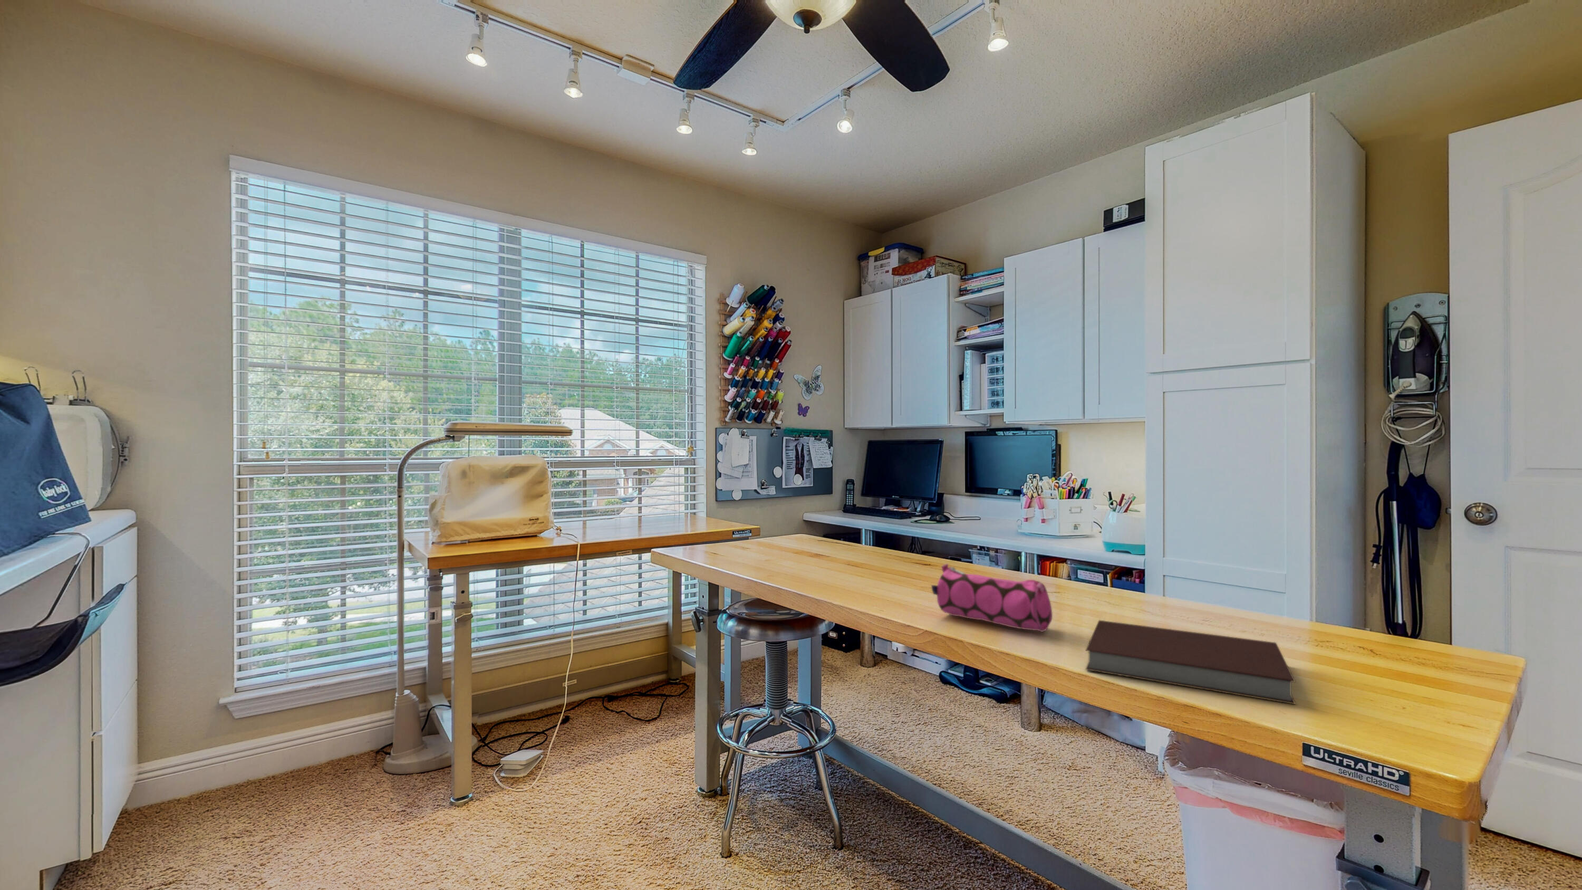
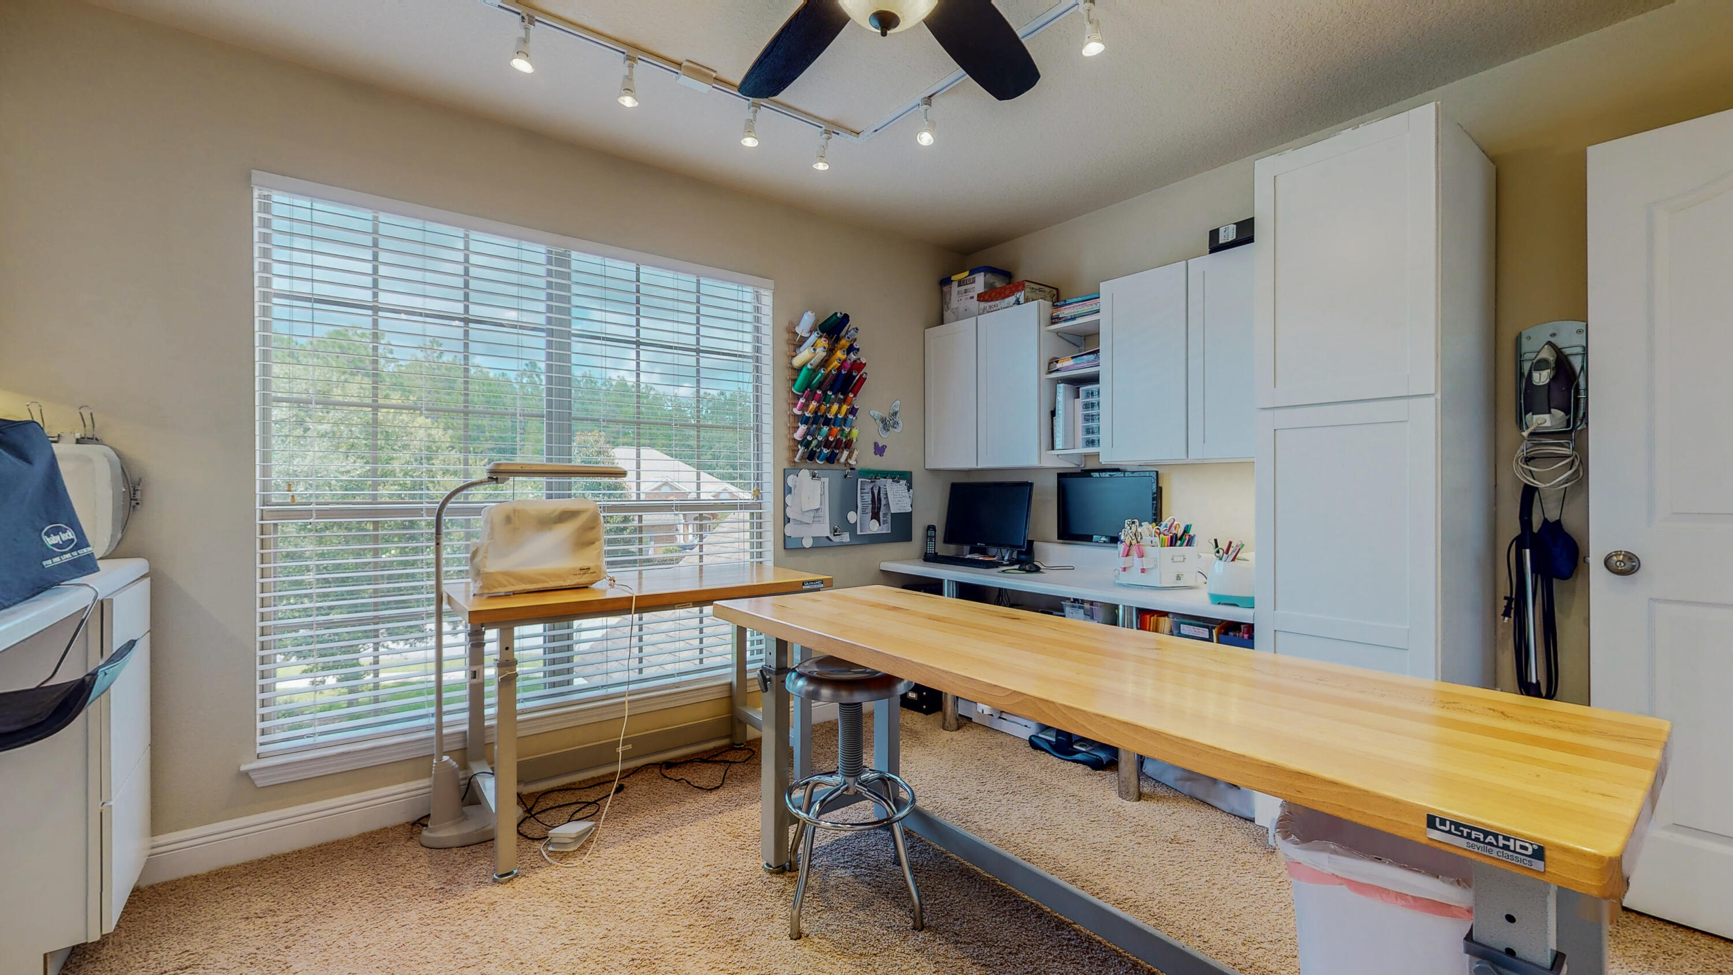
- pencil case (992, 597)
- notebook (1182, 655)
